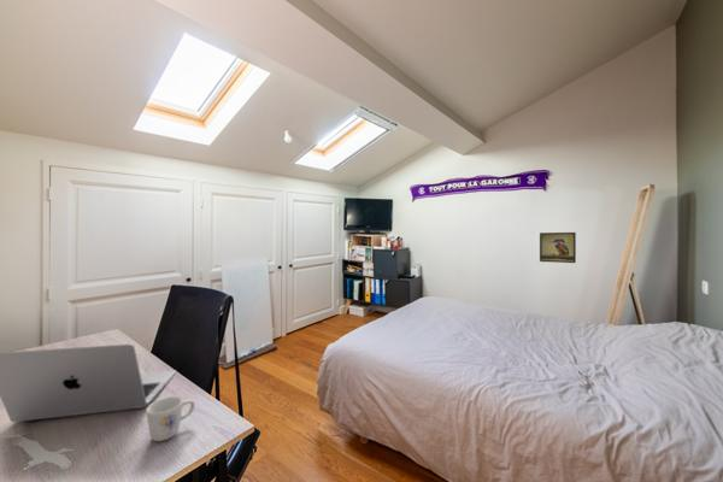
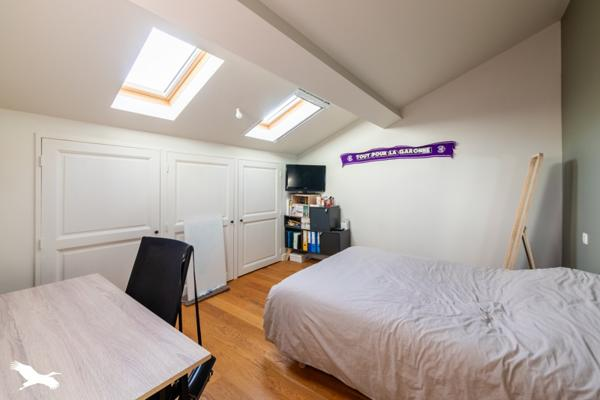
- laptop (99, 365)
- mug (171, 417)
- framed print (557, 247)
